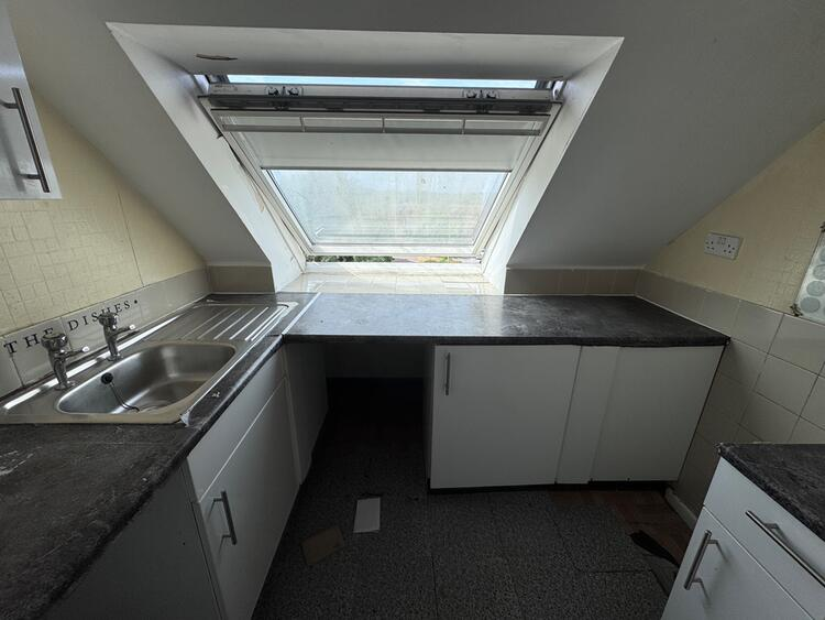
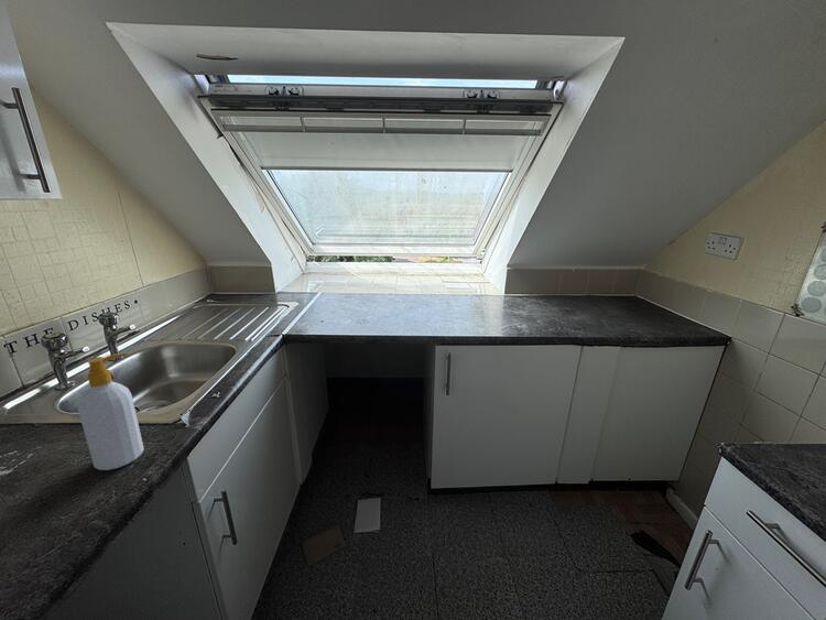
+ soap bottle (110, 410)
